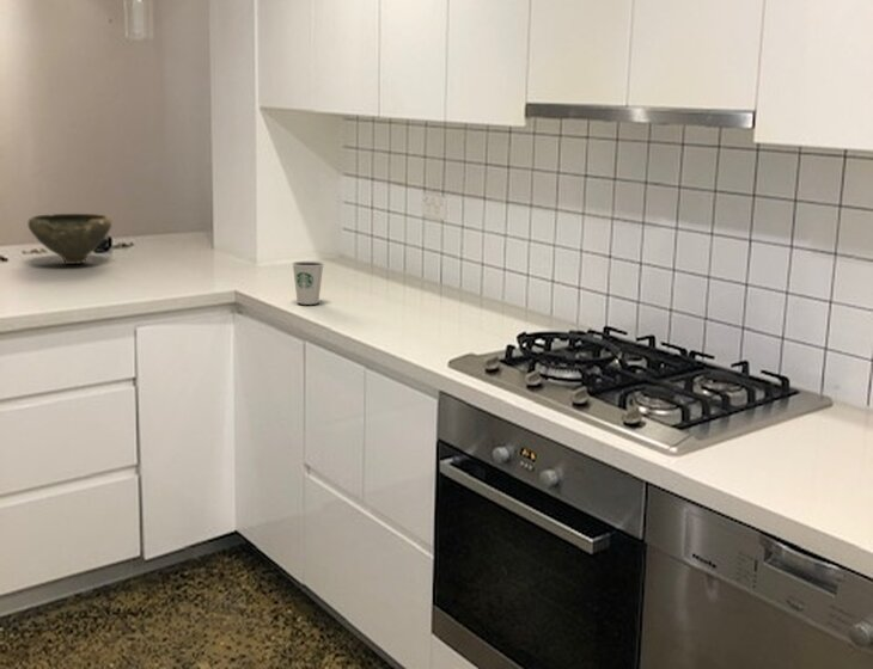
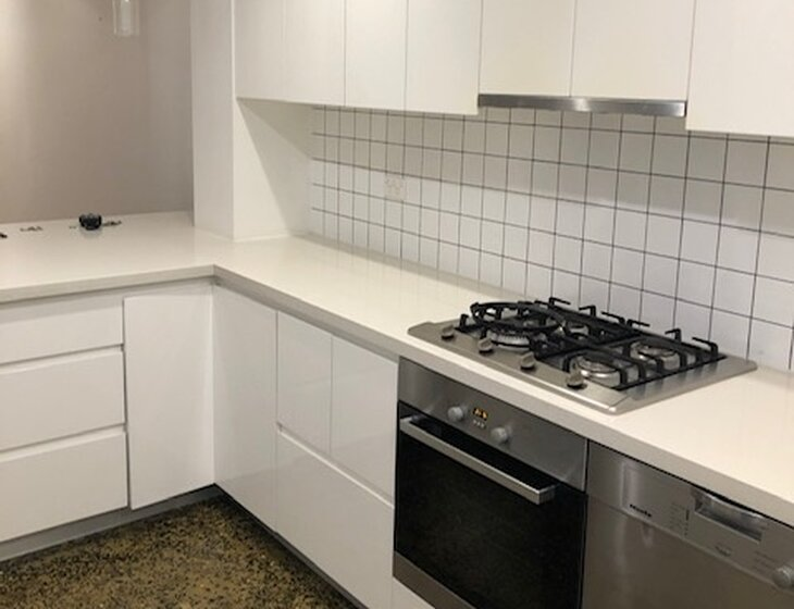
- bowl (71, 240)
- dixie cup (307, 283)
